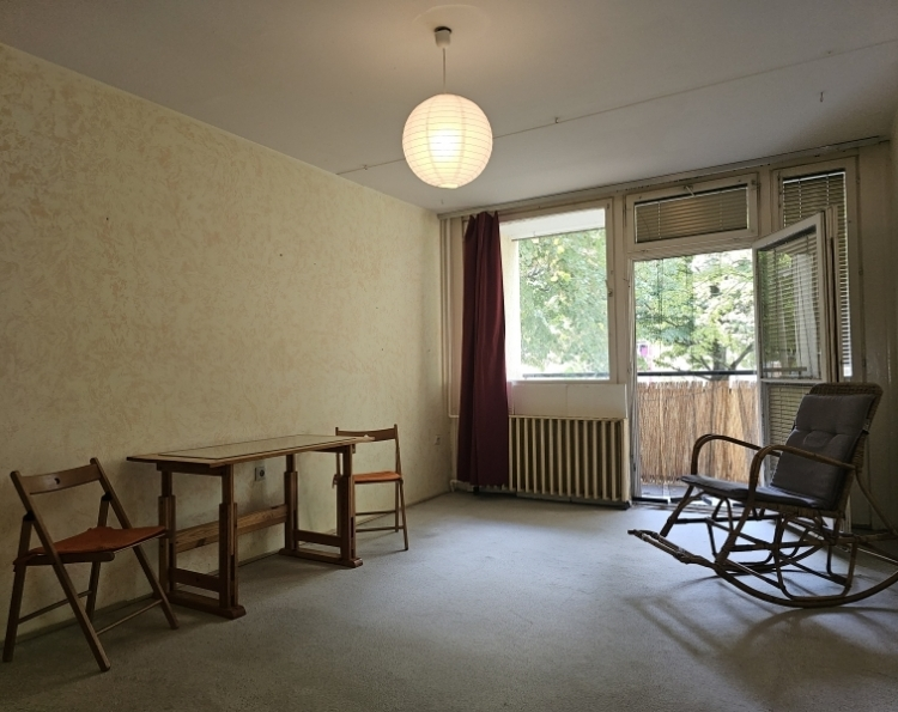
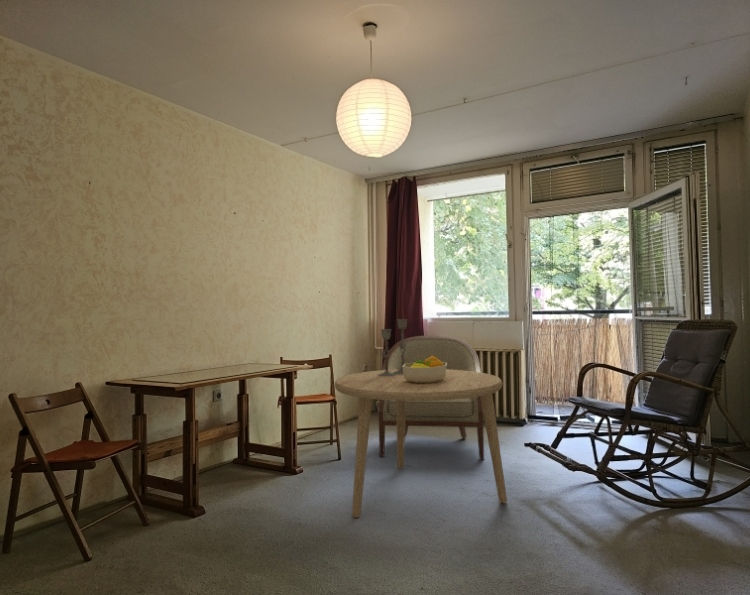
+ candlestick (399, 346)
+ fruit bowl (425, 368)
+ chair (431, 401)
+ dining table (404, 436)
